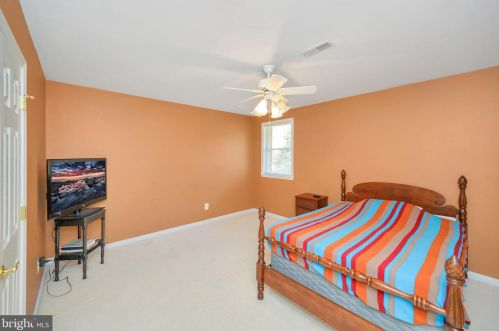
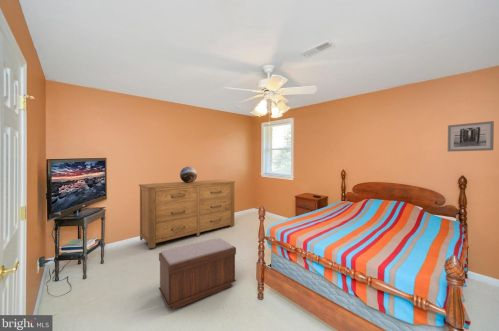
+ dresser (191, 207)
+ bench (198, 268)
+ wall art (469, 137)
+ decorative globe (188, 174)
